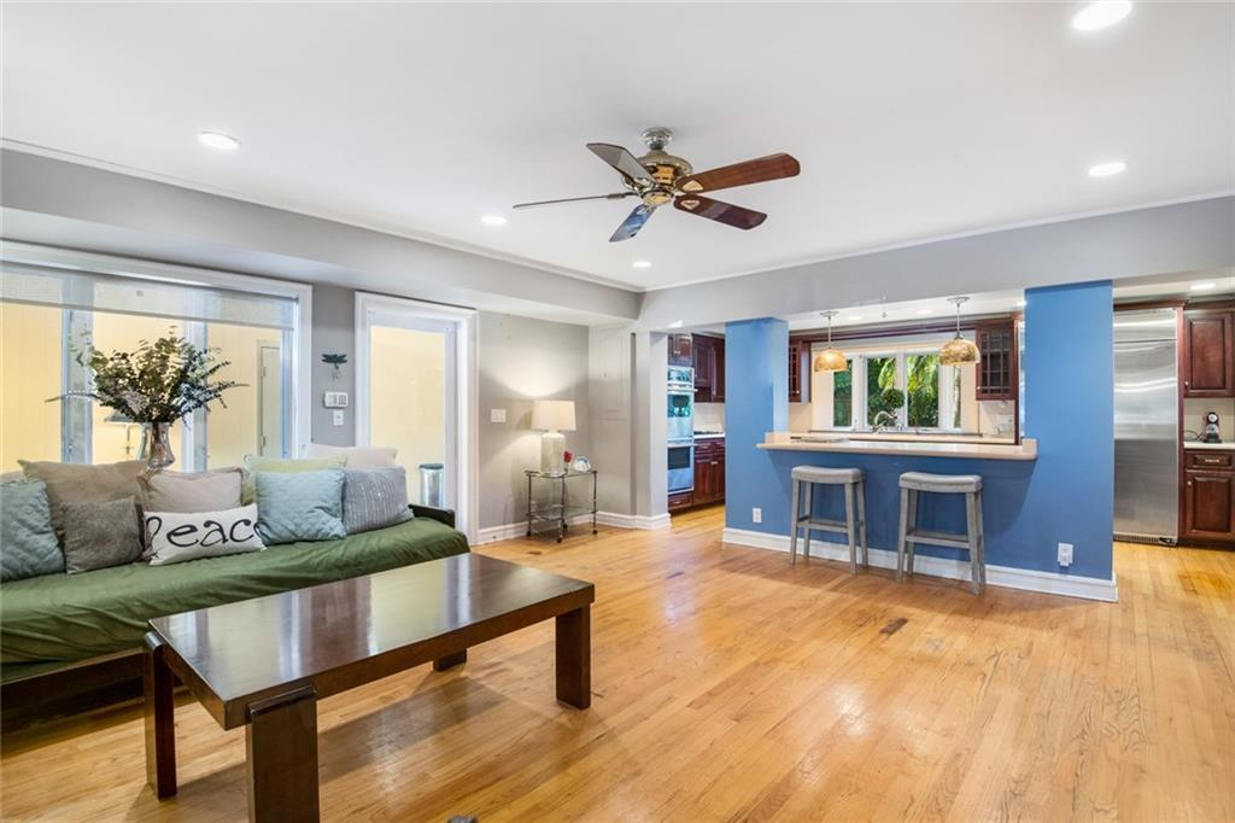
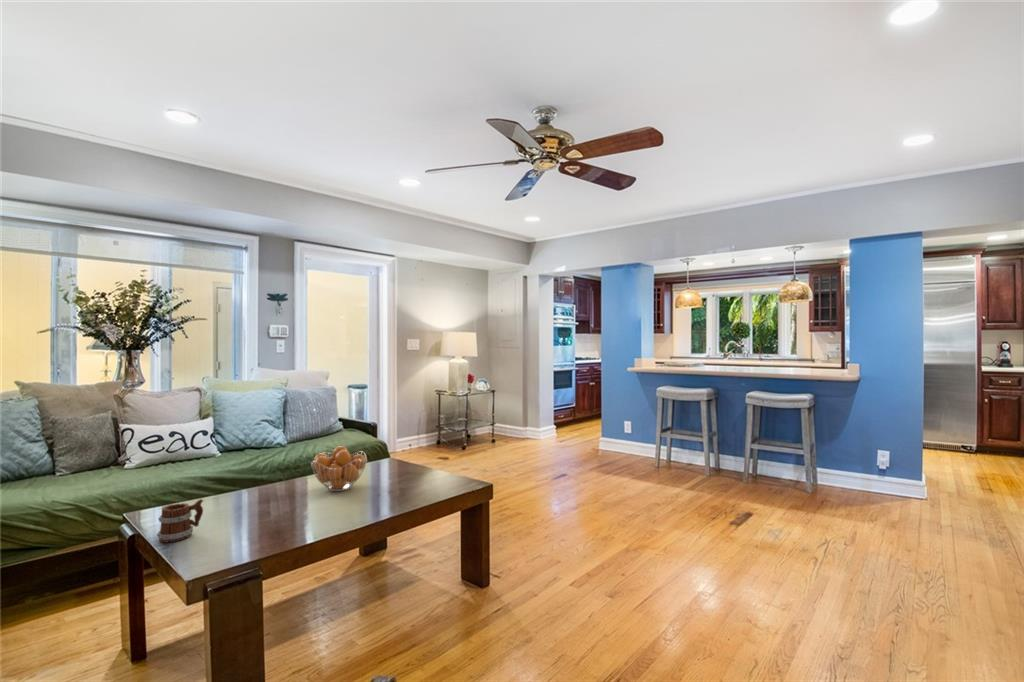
+ fruit basket (339, 468)
+ mug (180, 519)
